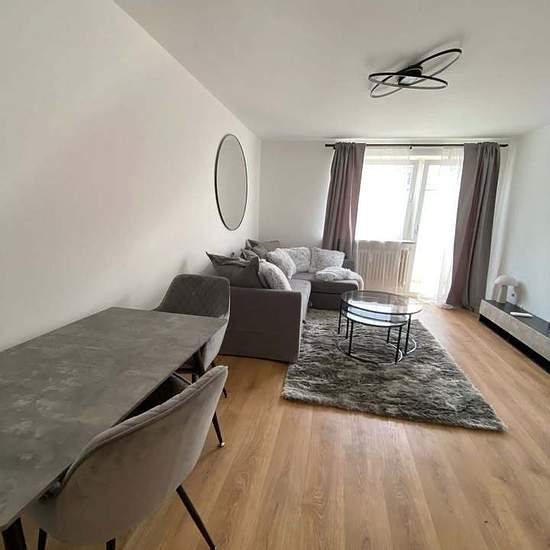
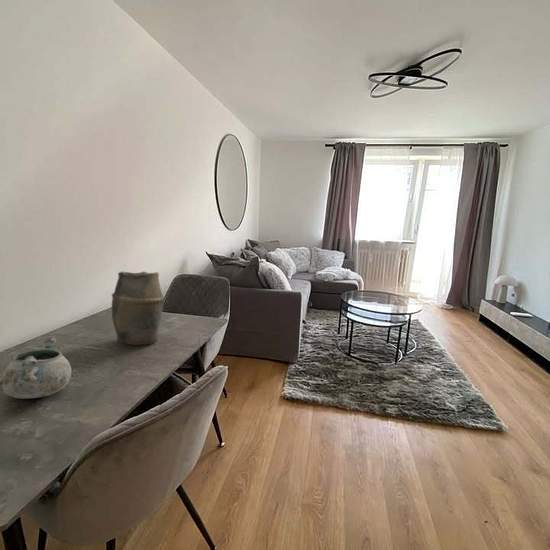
+ vase (138, 306)
+ decorative bowl (38, 368)
